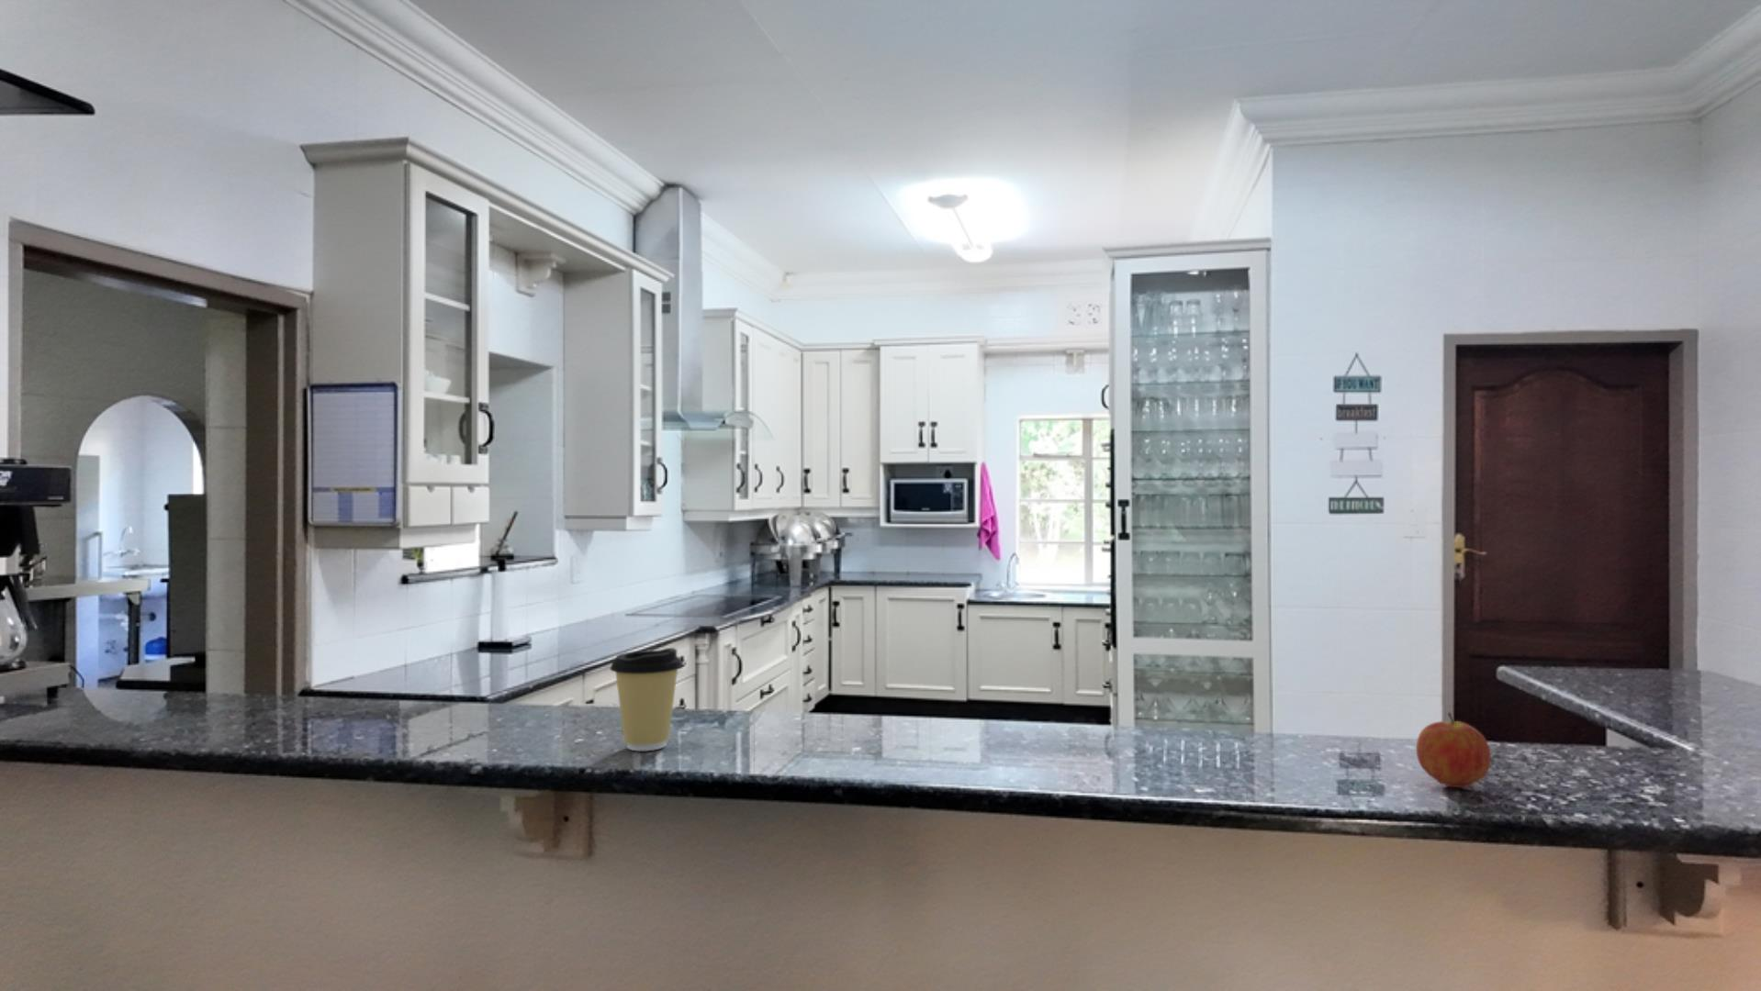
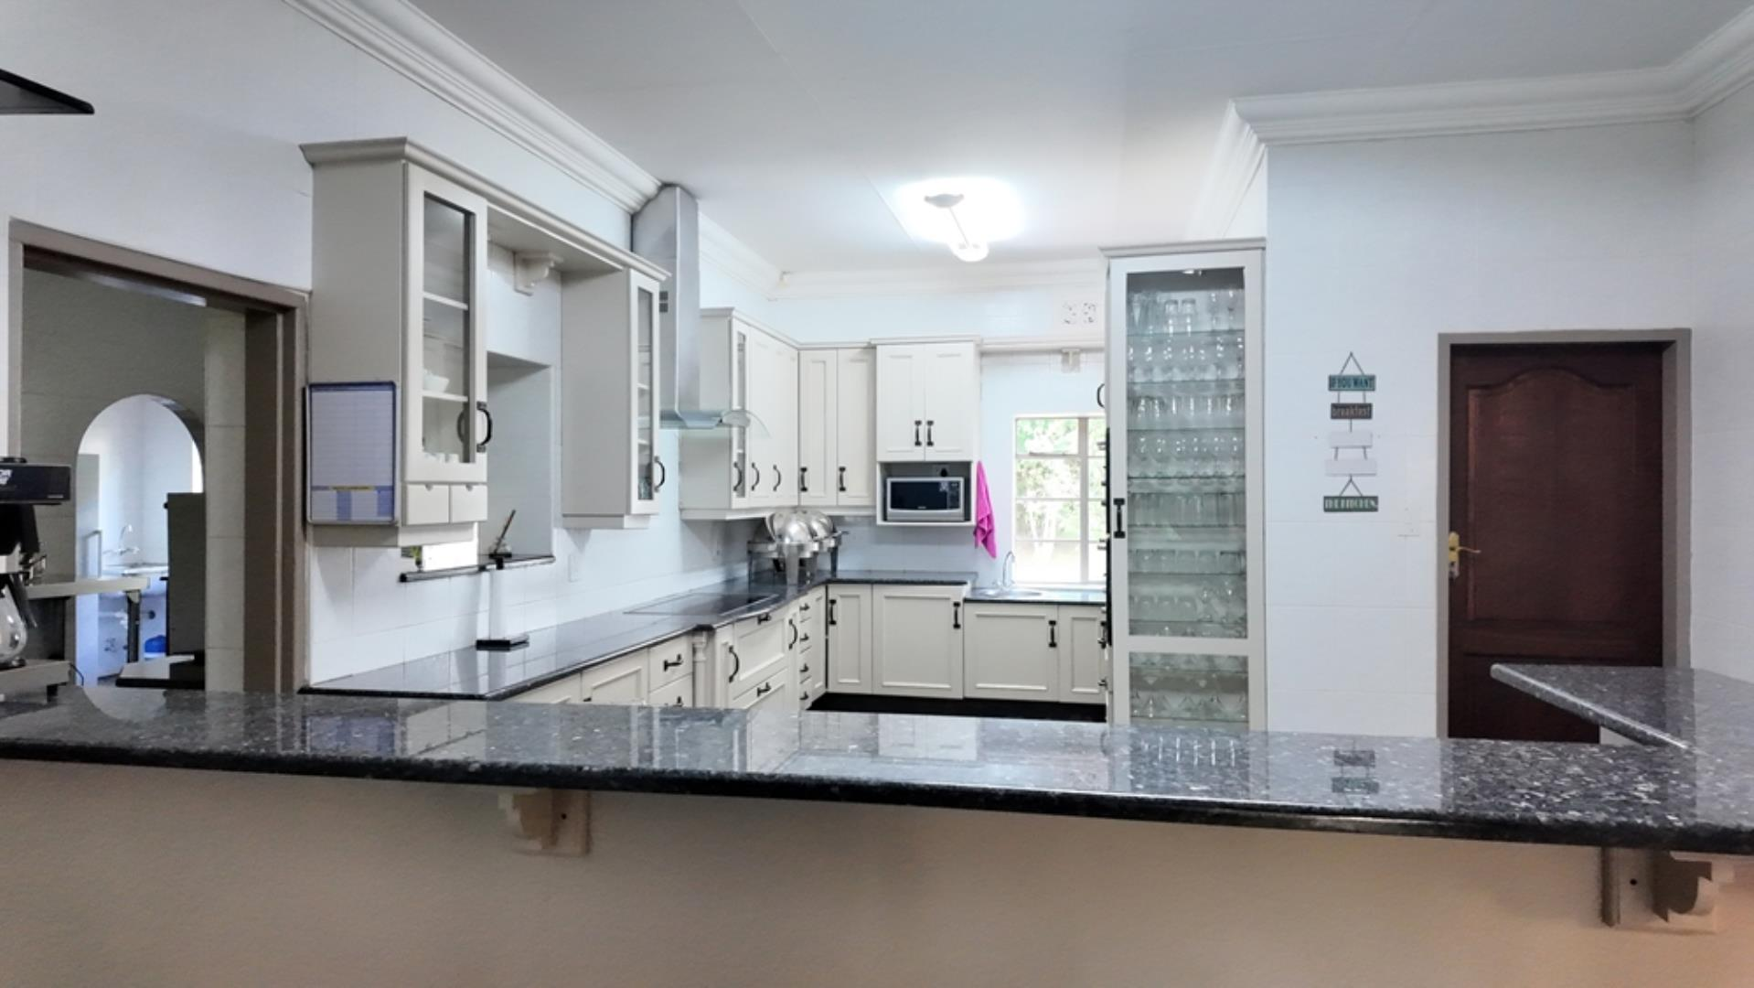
- fruit (1453, 748)
- coffee cup (646, 699)
